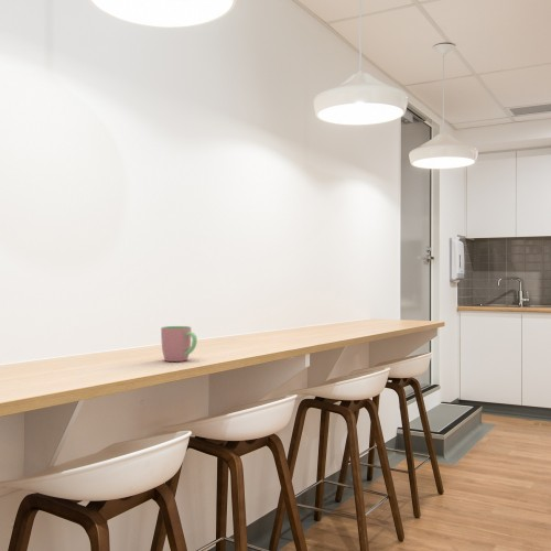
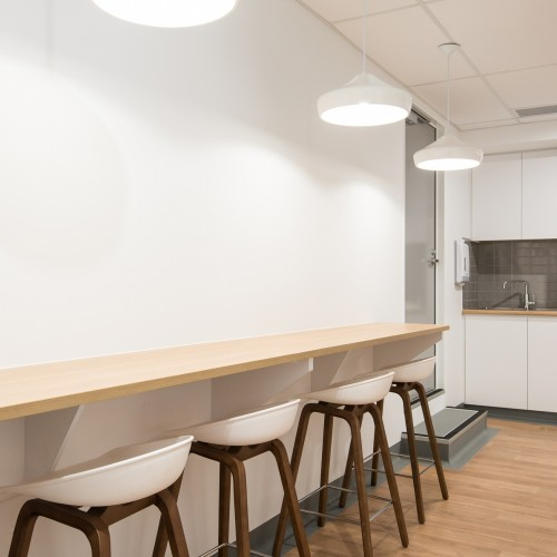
- cup (180, 344)
